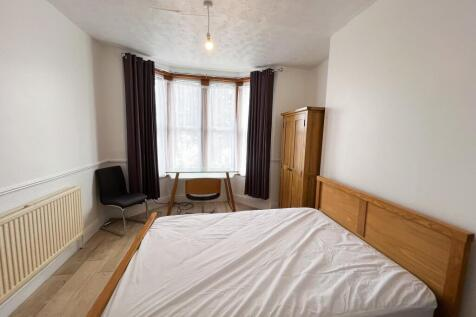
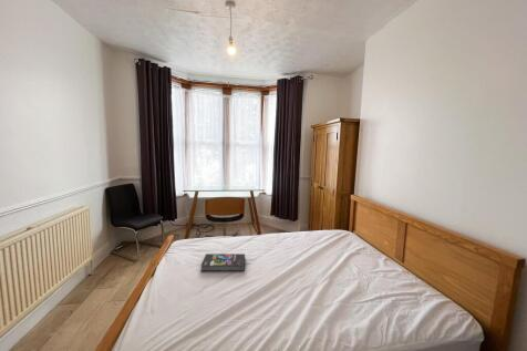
+ book (224, 261)
